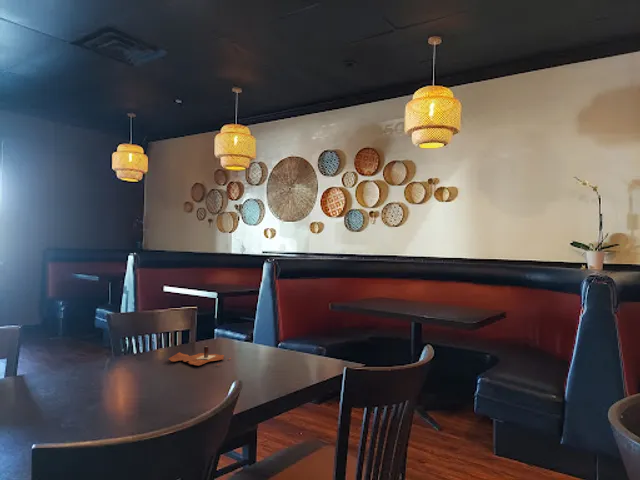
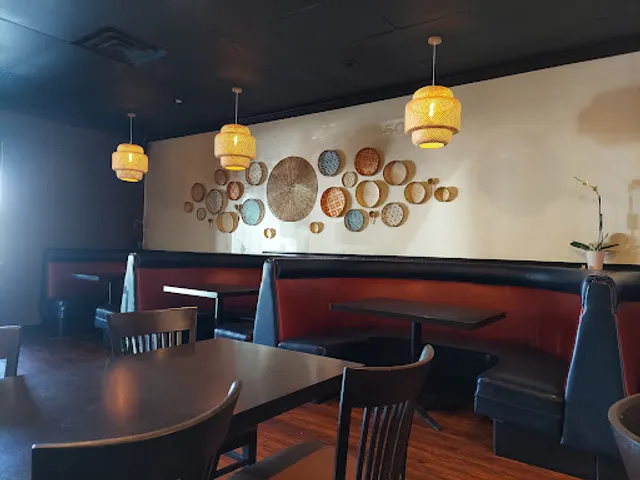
- candle (200, 353)
